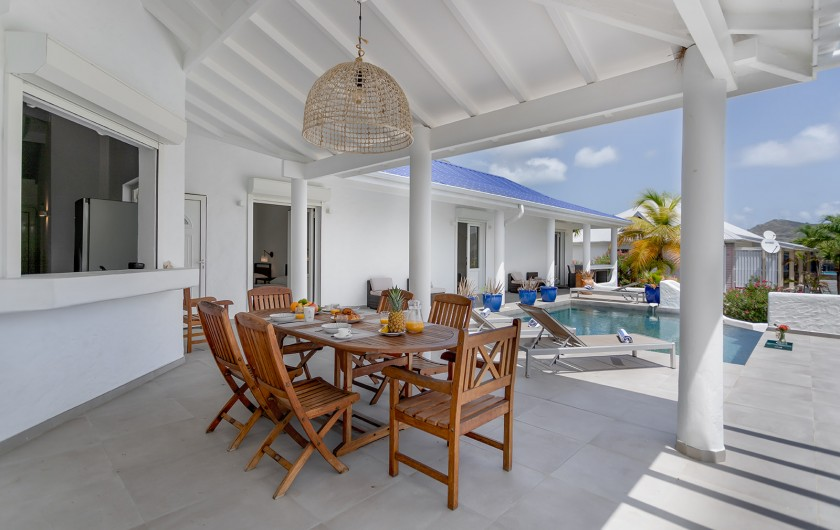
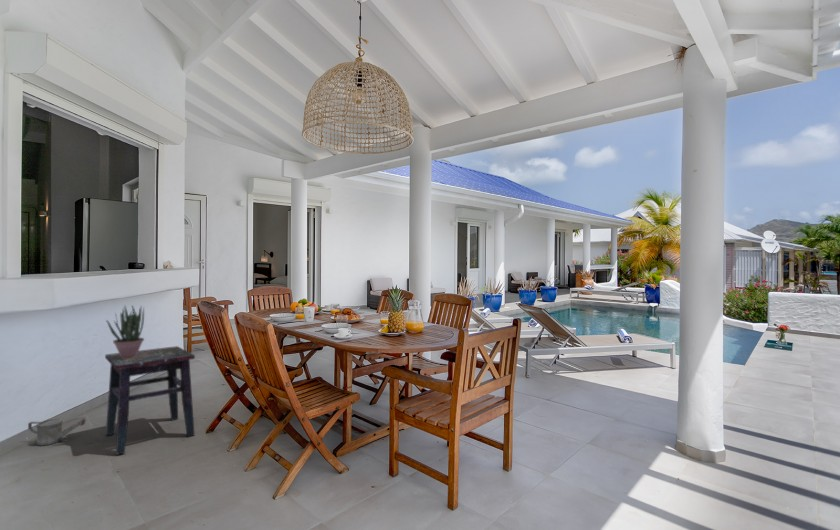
+ potted plant (127, 330)
+ watering can (56, 430)
+ side table (149, 394)
